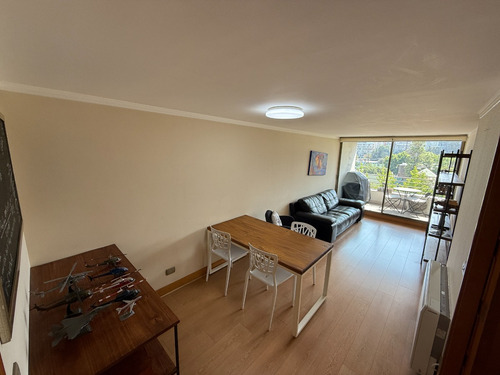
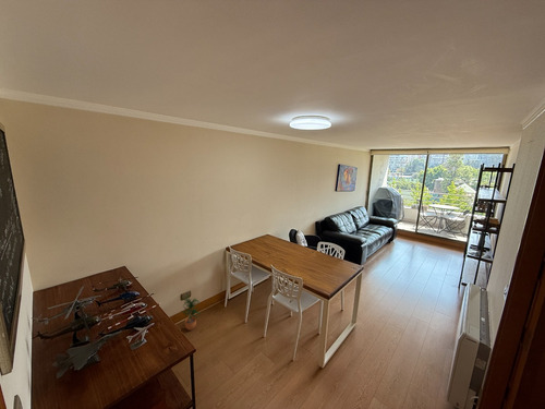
+ potted plant (191, 311)
